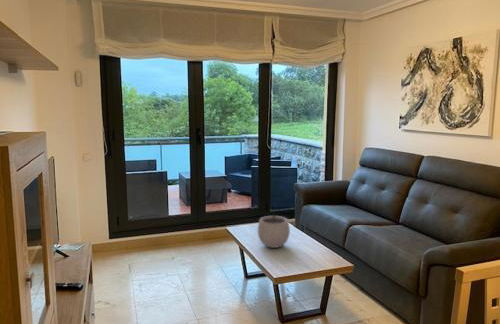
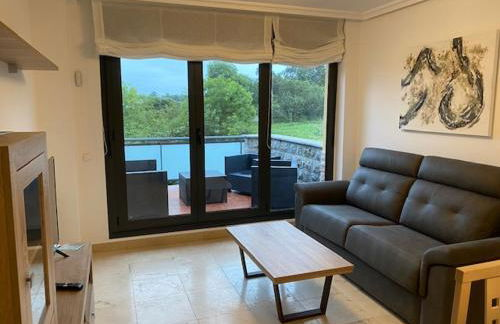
- plant pot (273, 227)
